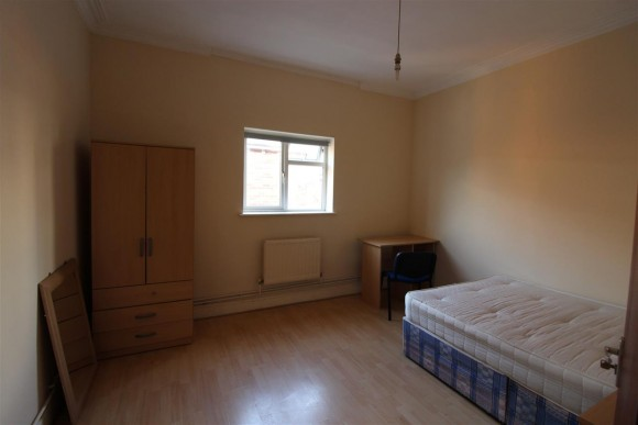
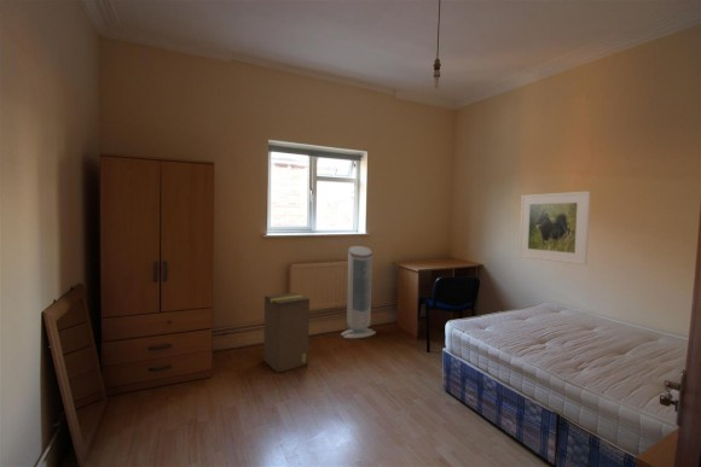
+ air purifier (359, 290)
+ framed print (551, 227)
+ cardboard box (285, 329)
